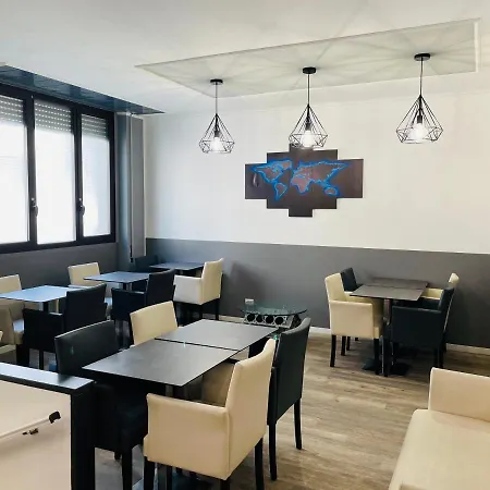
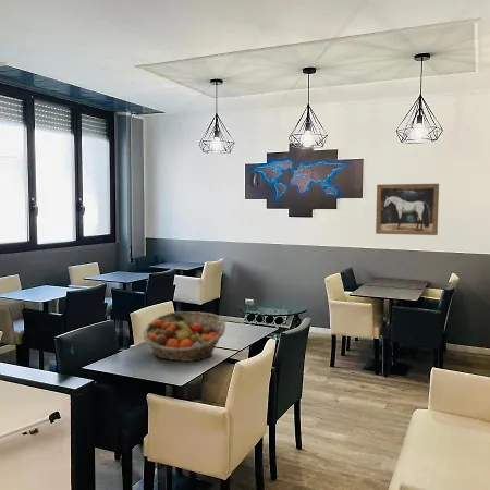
+ wall art (406, 209)
+ fruit basket (184, 335)
